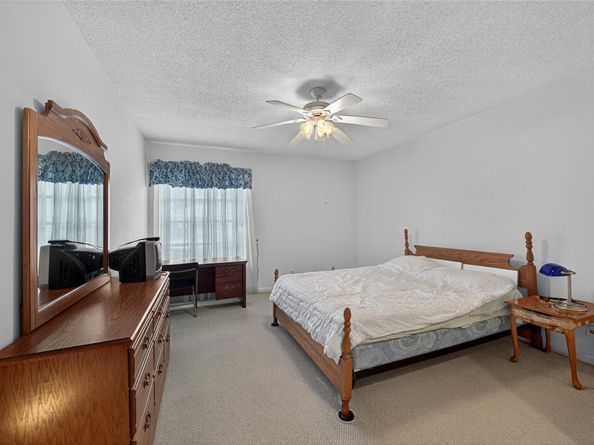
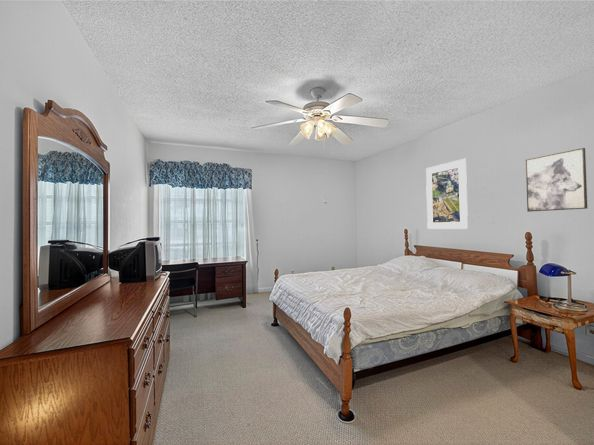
+ wall art (554, 182)
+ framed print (445, 196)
